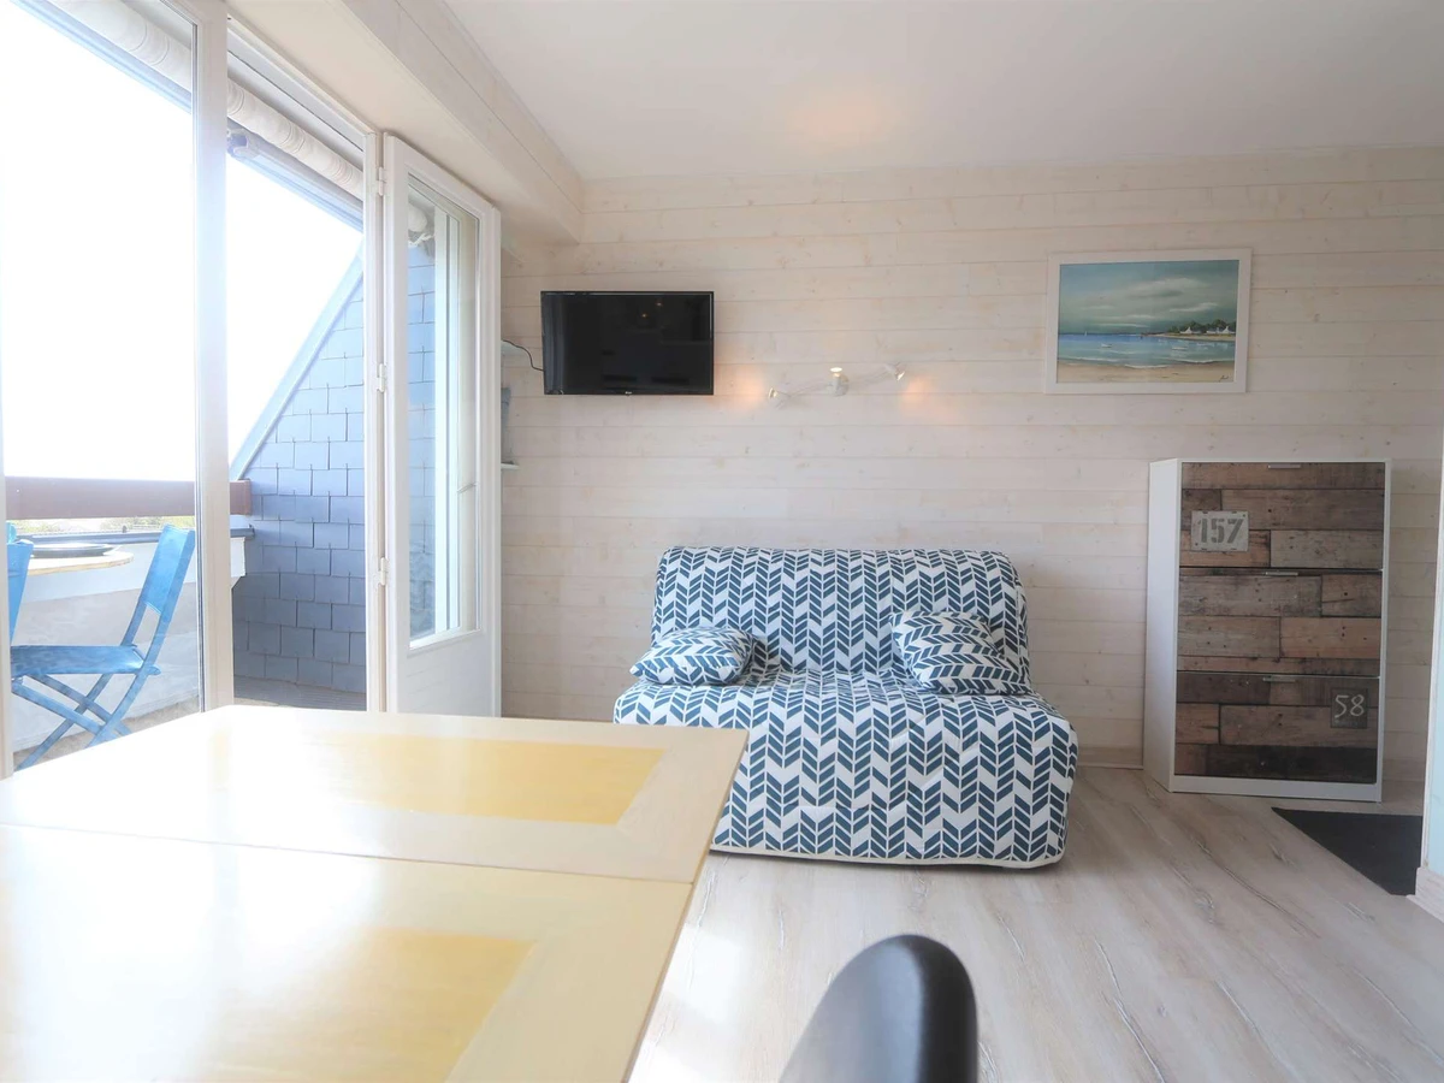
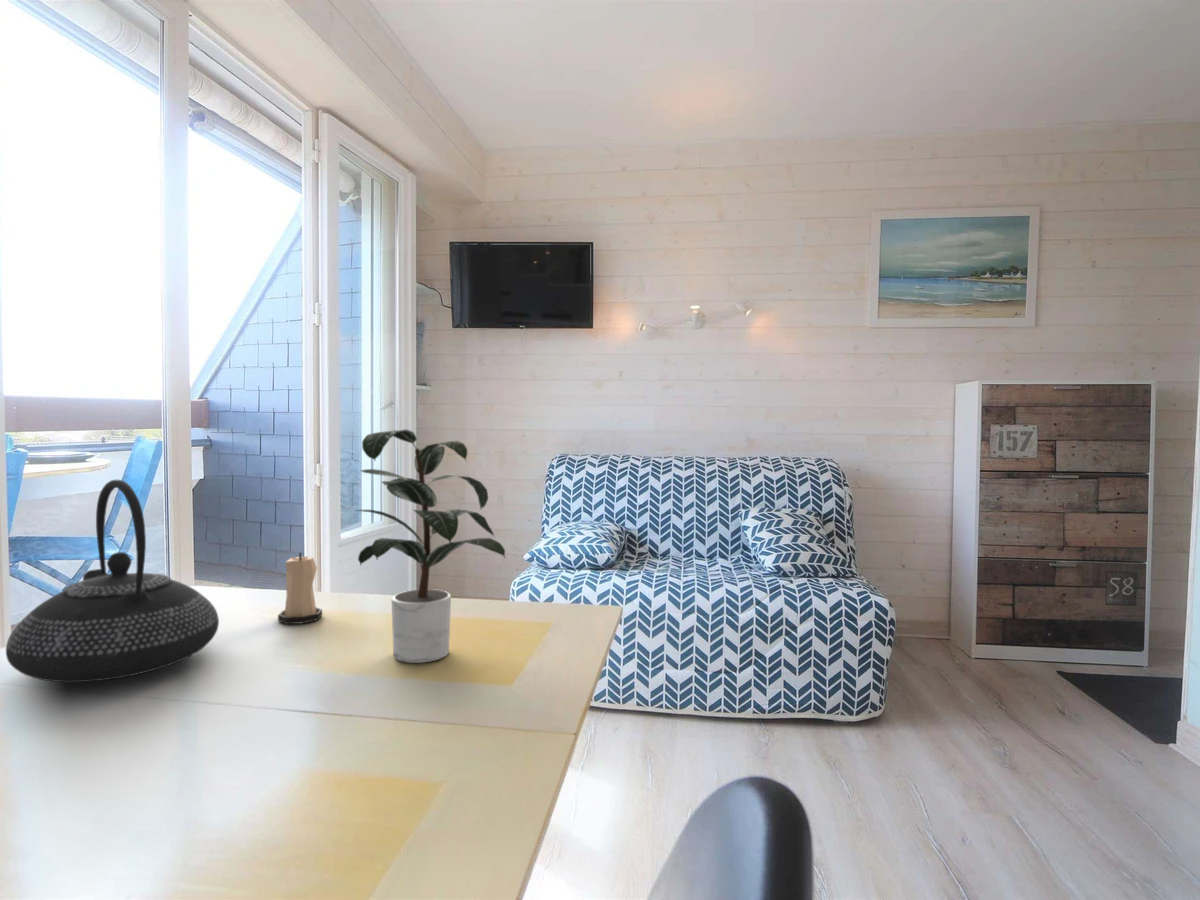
+ candle (300, 584)
+ potted plant (443, 537)
+ teapot (116, 571)
